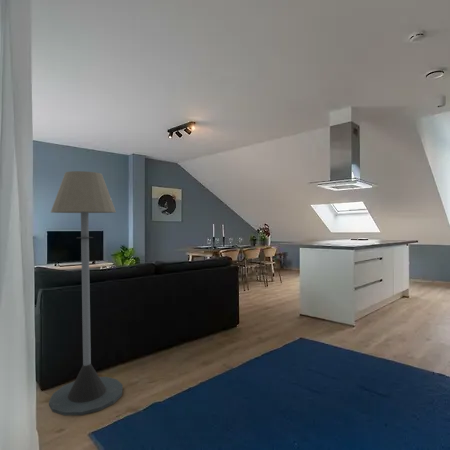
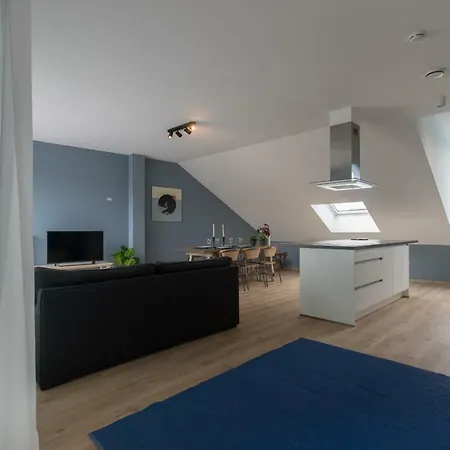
- floor lamp (85, 285)
